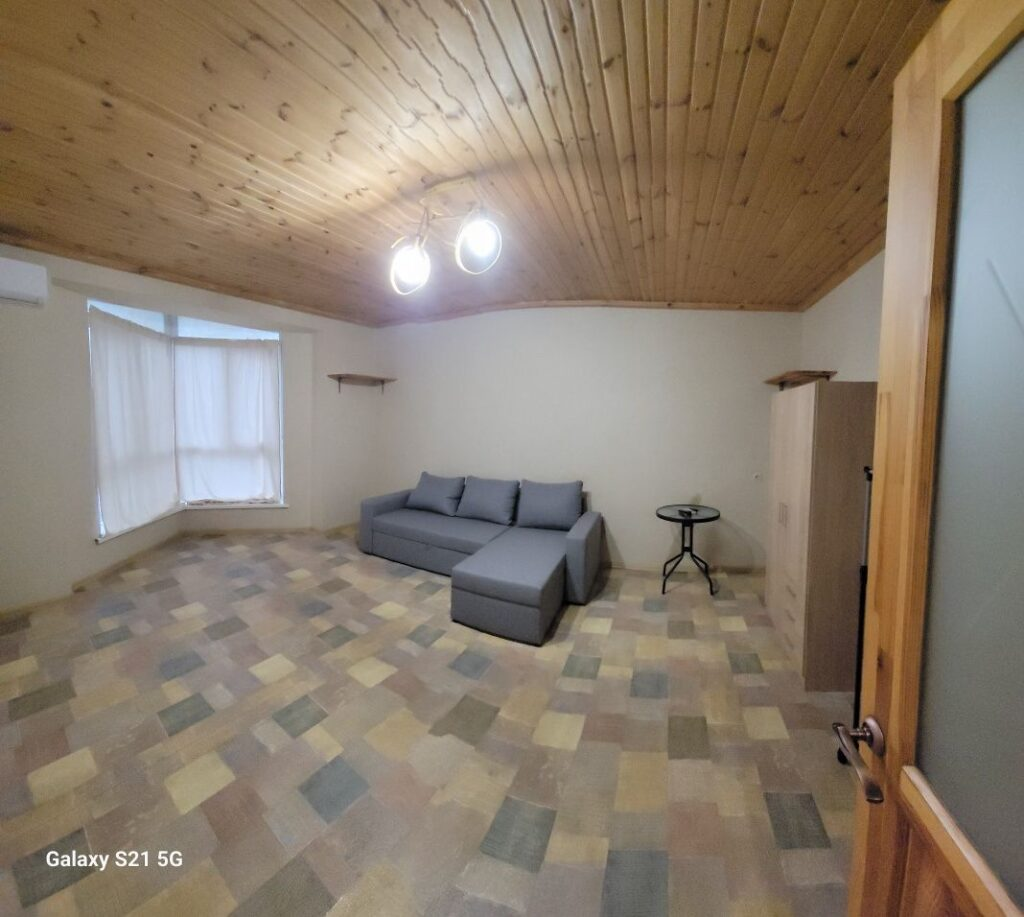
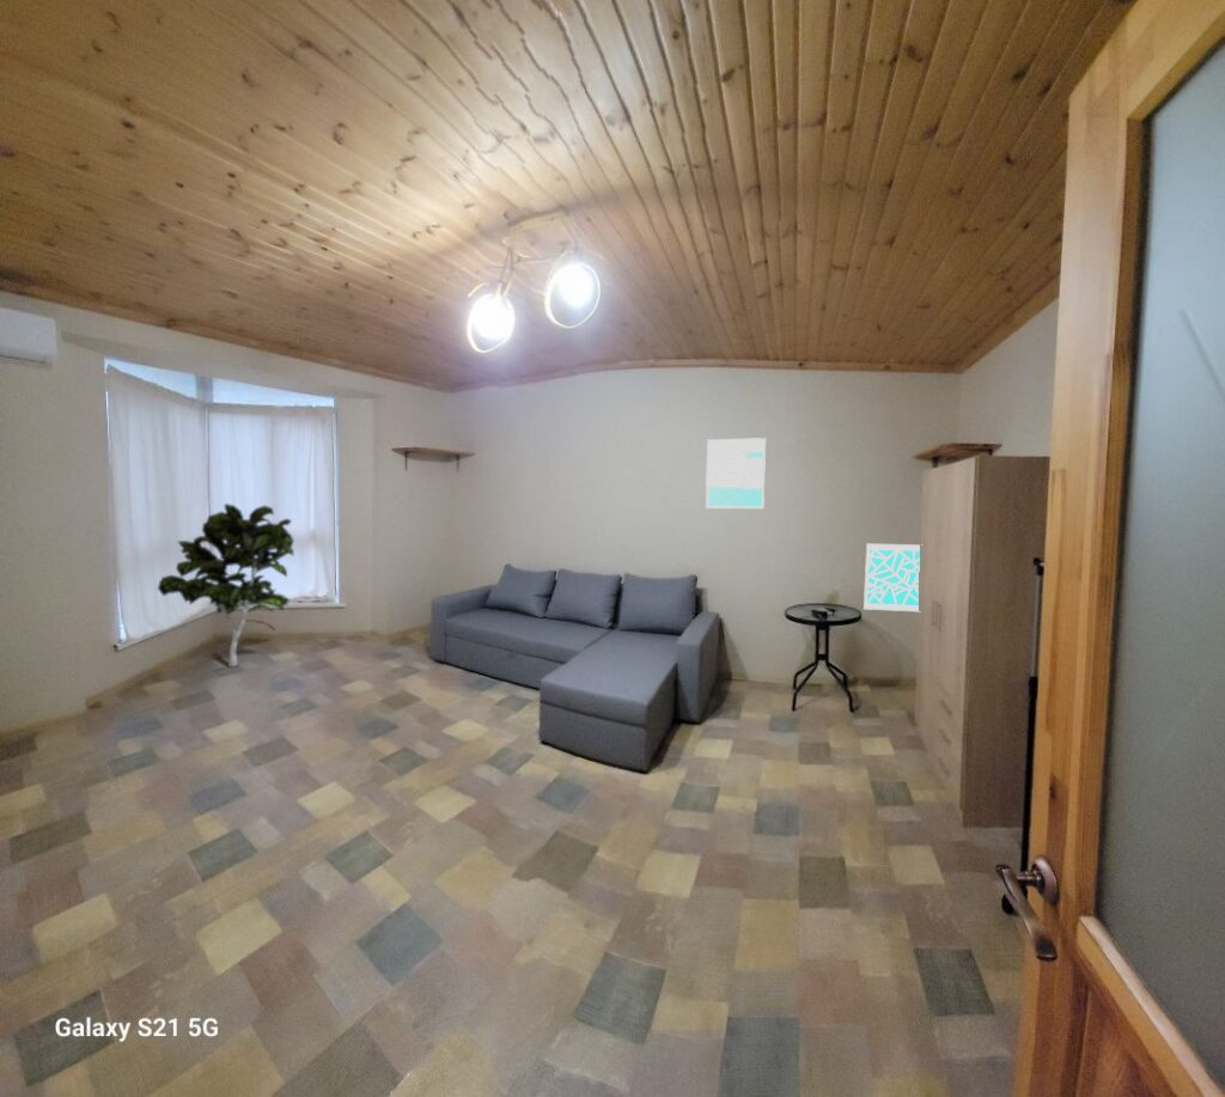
+ wall art (735, 474)
+ indoor plant (230, 584)
+ wall art (894, 577)
